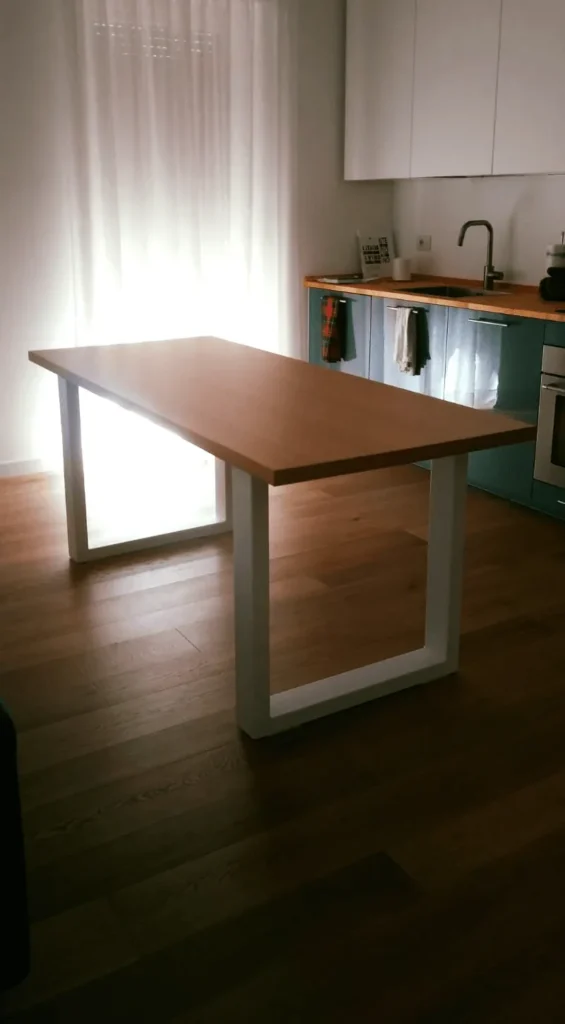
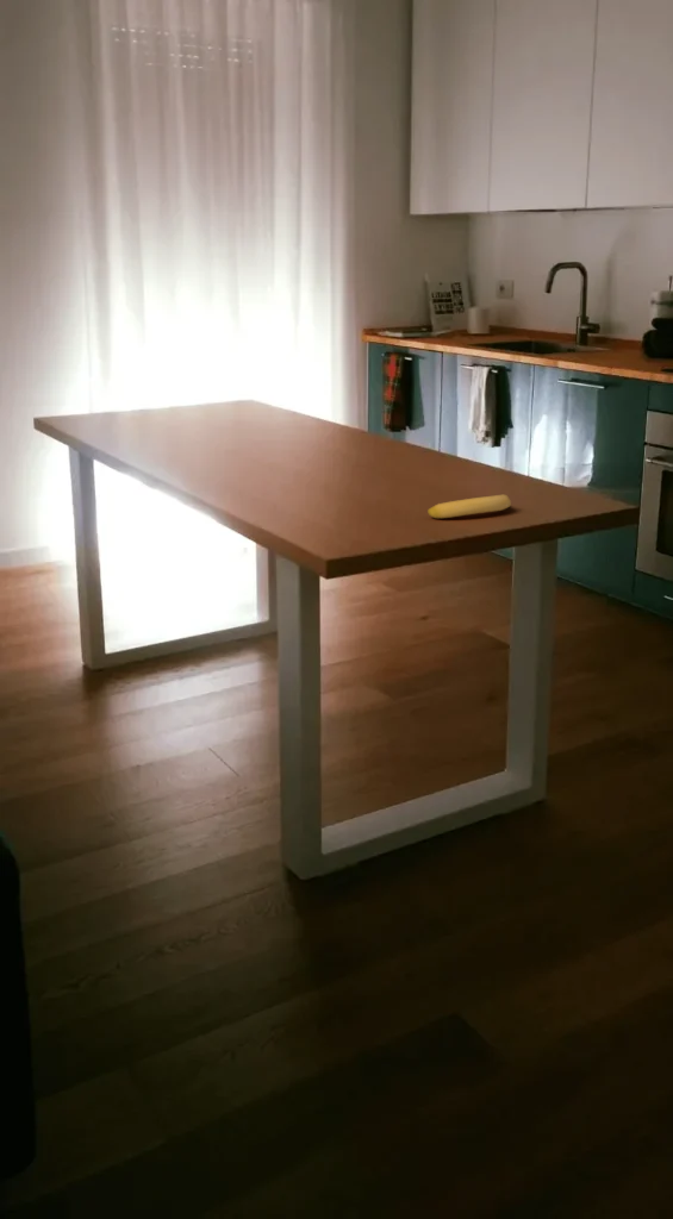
+ banana (473, 504)
